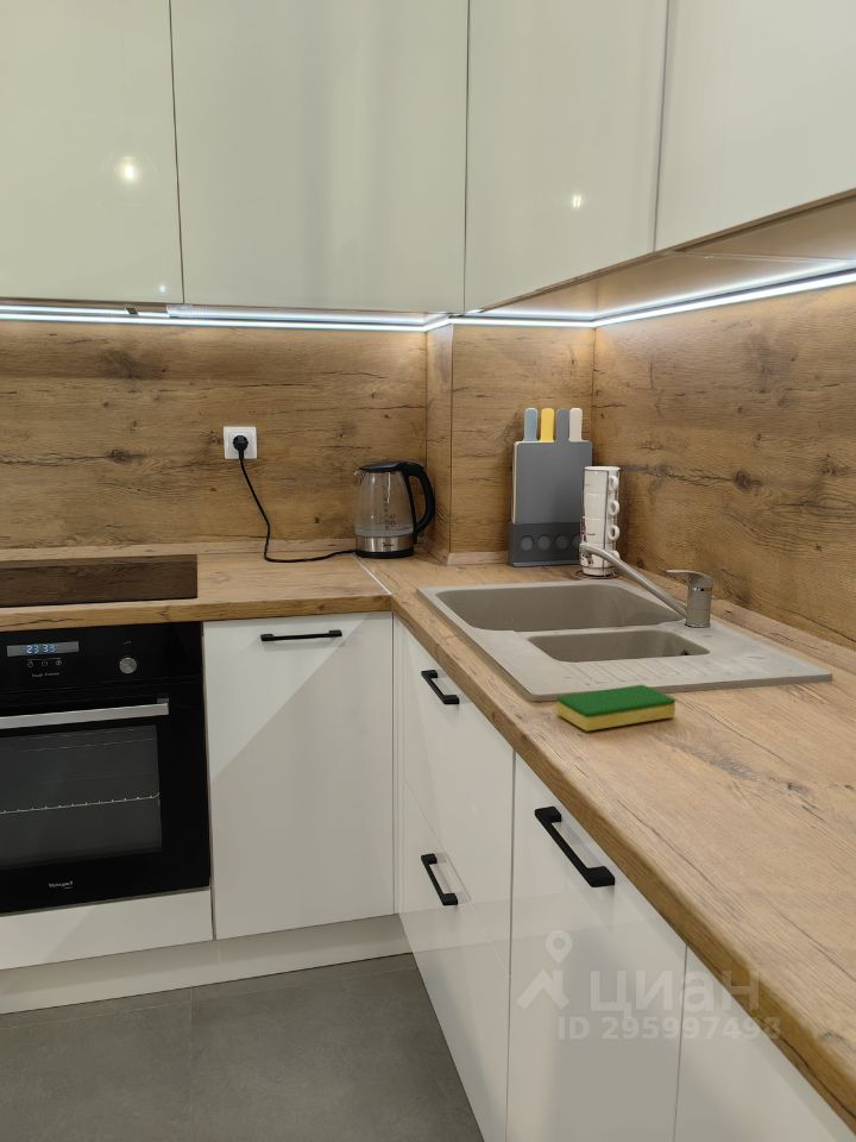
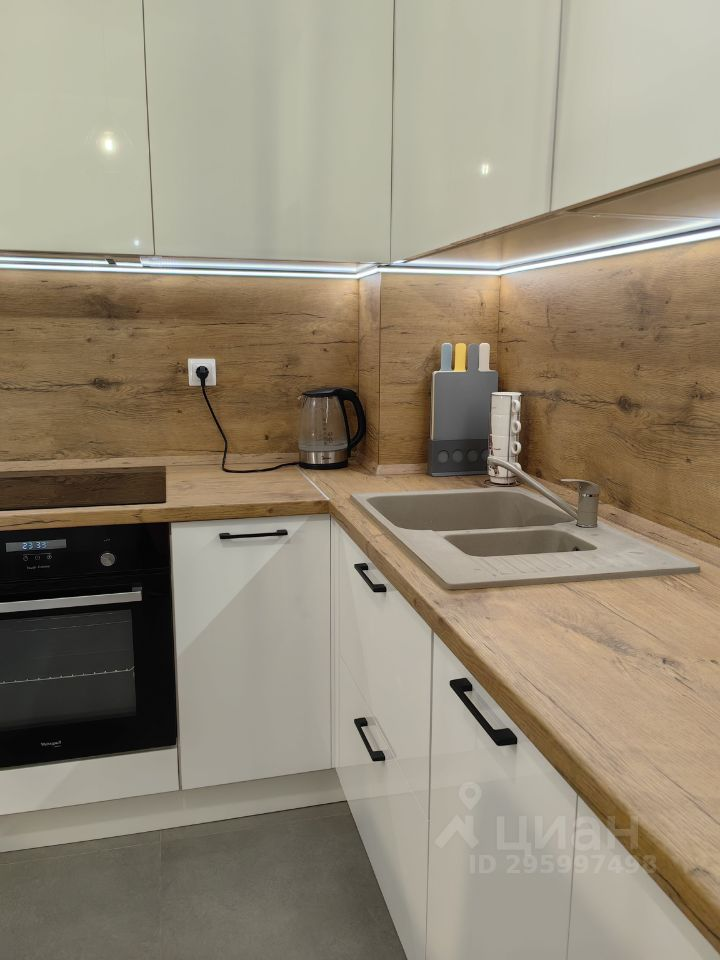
- dish sponge (616, 707)
